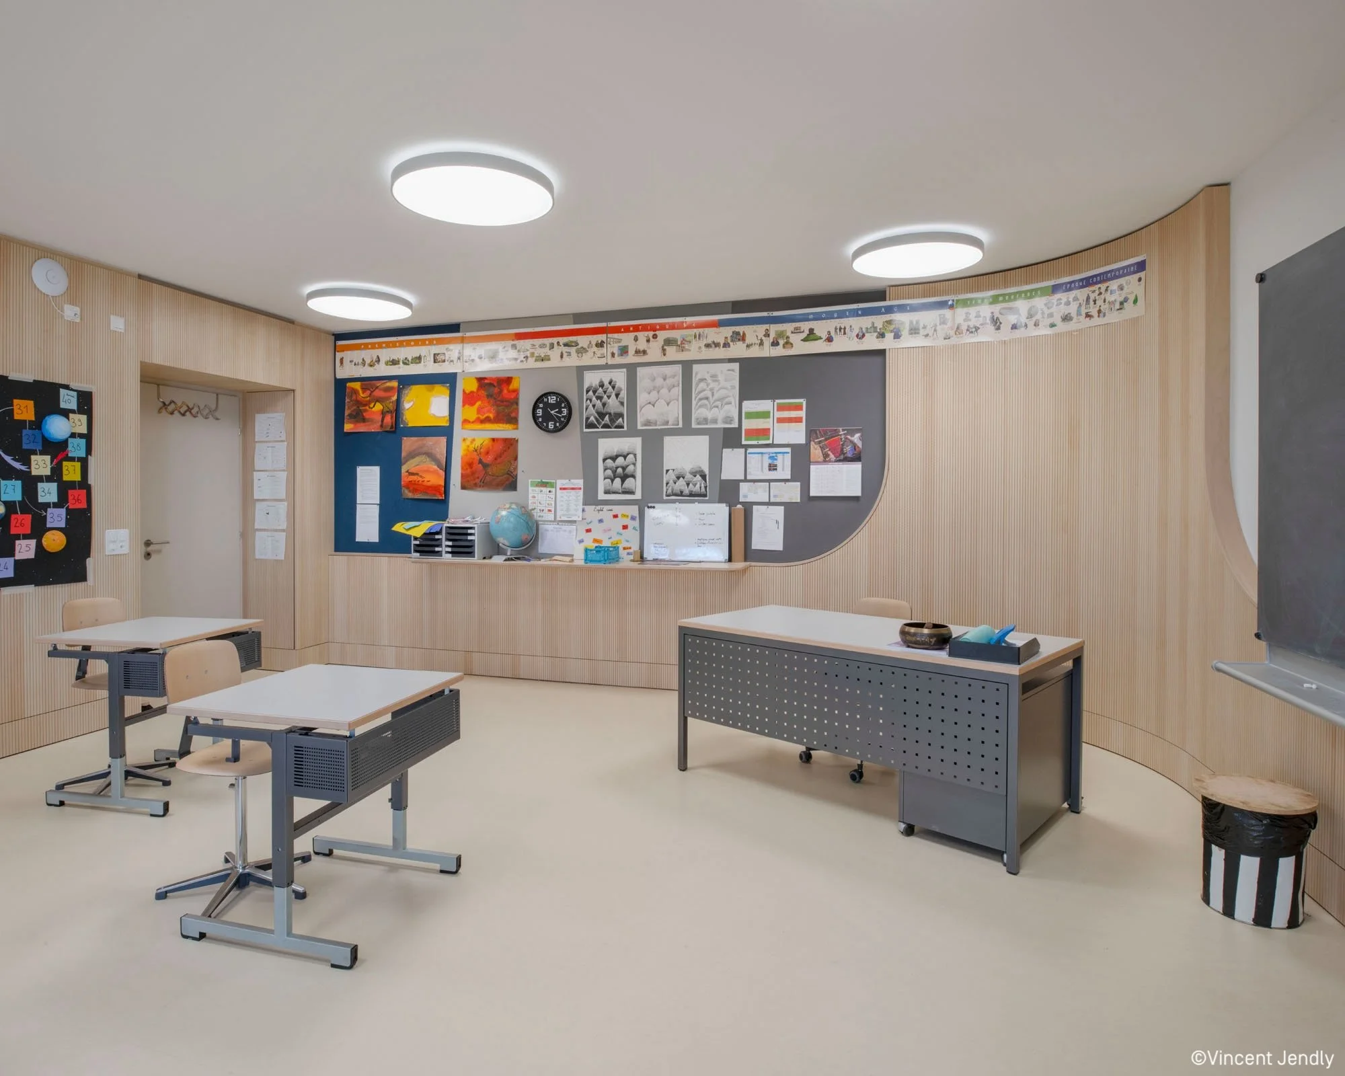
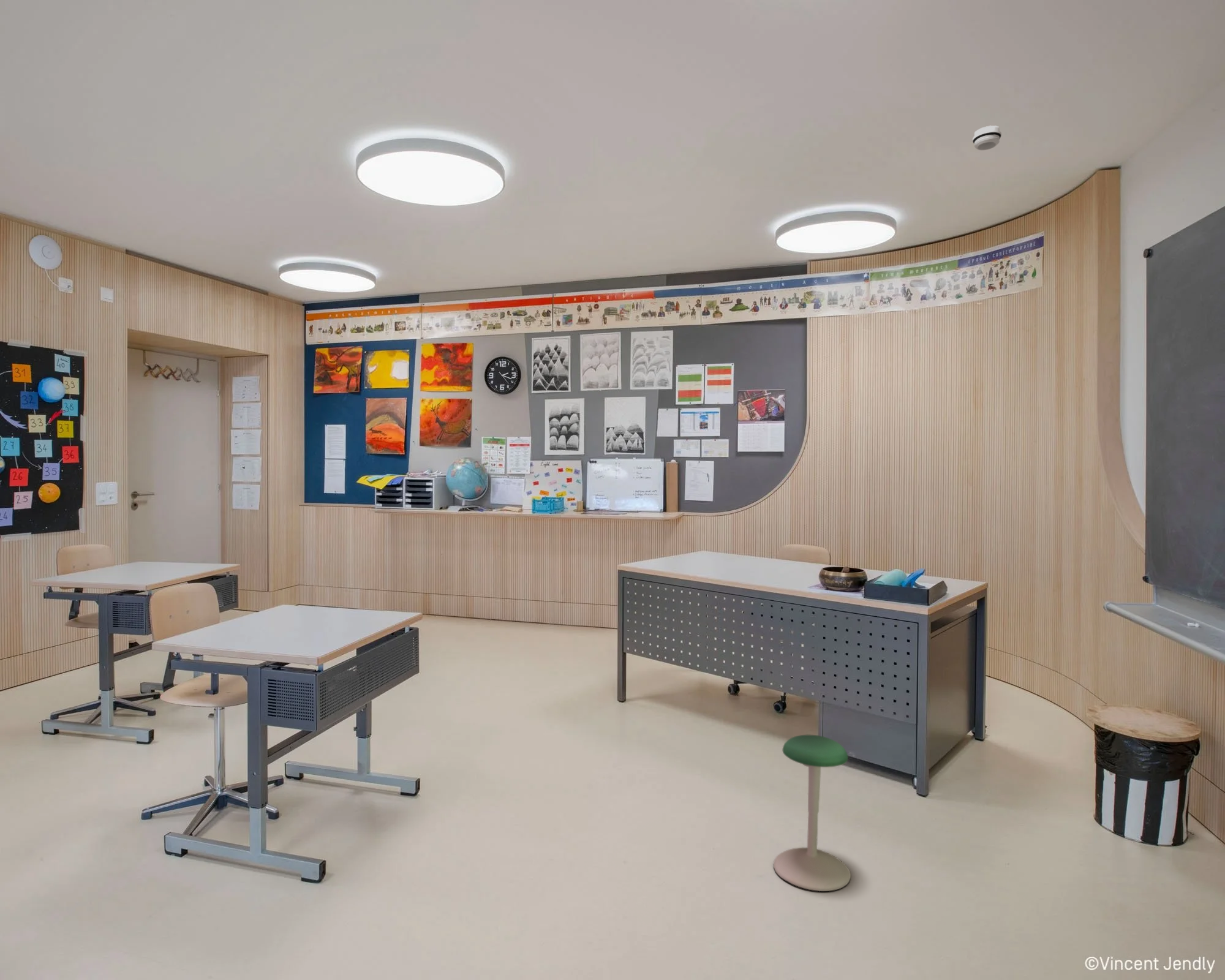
+ stool (812, 804)
+ smoke detector (987, 138)
